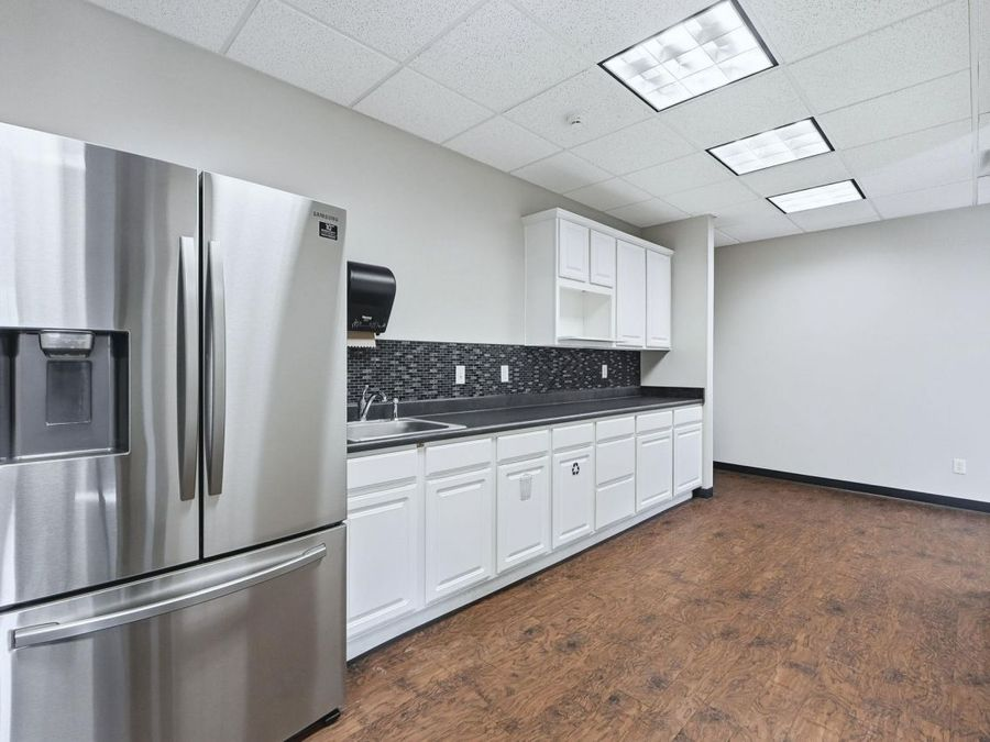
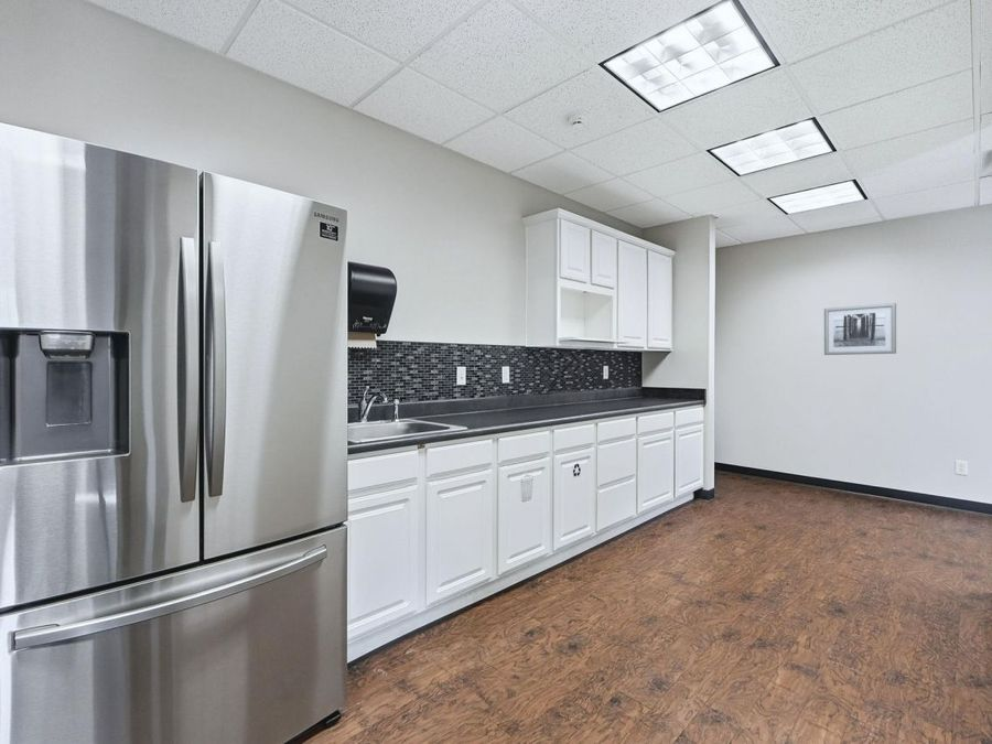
+ wall art (859, 330)
